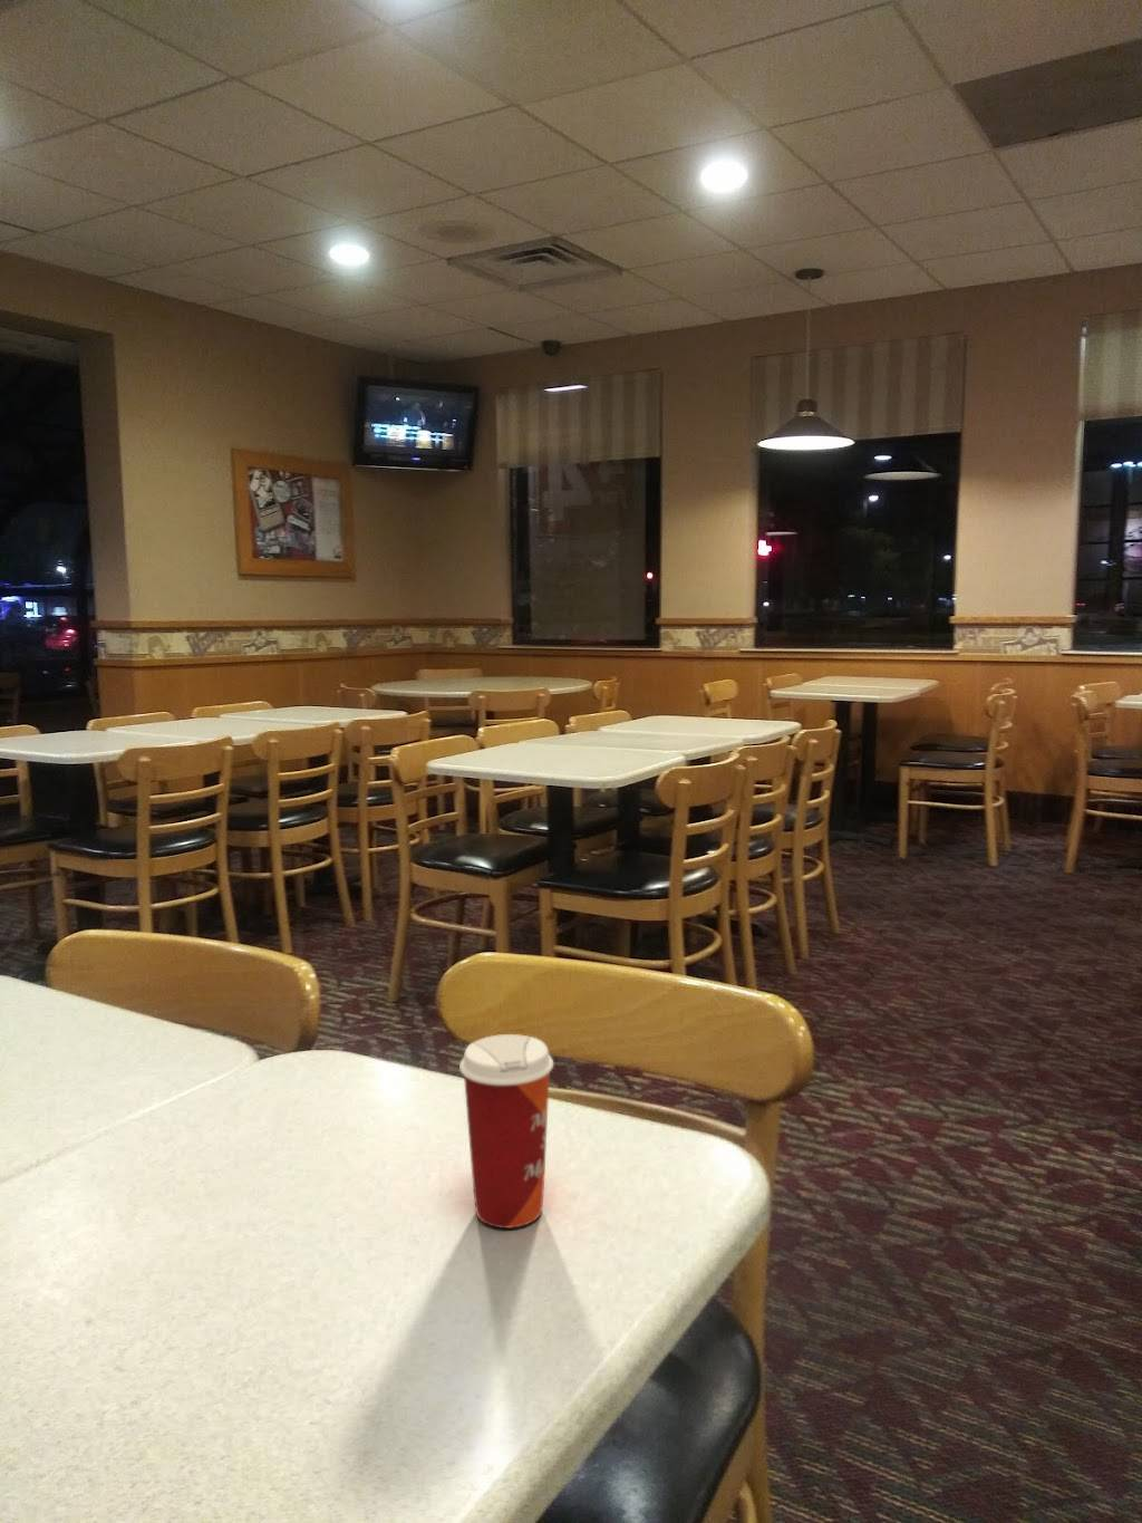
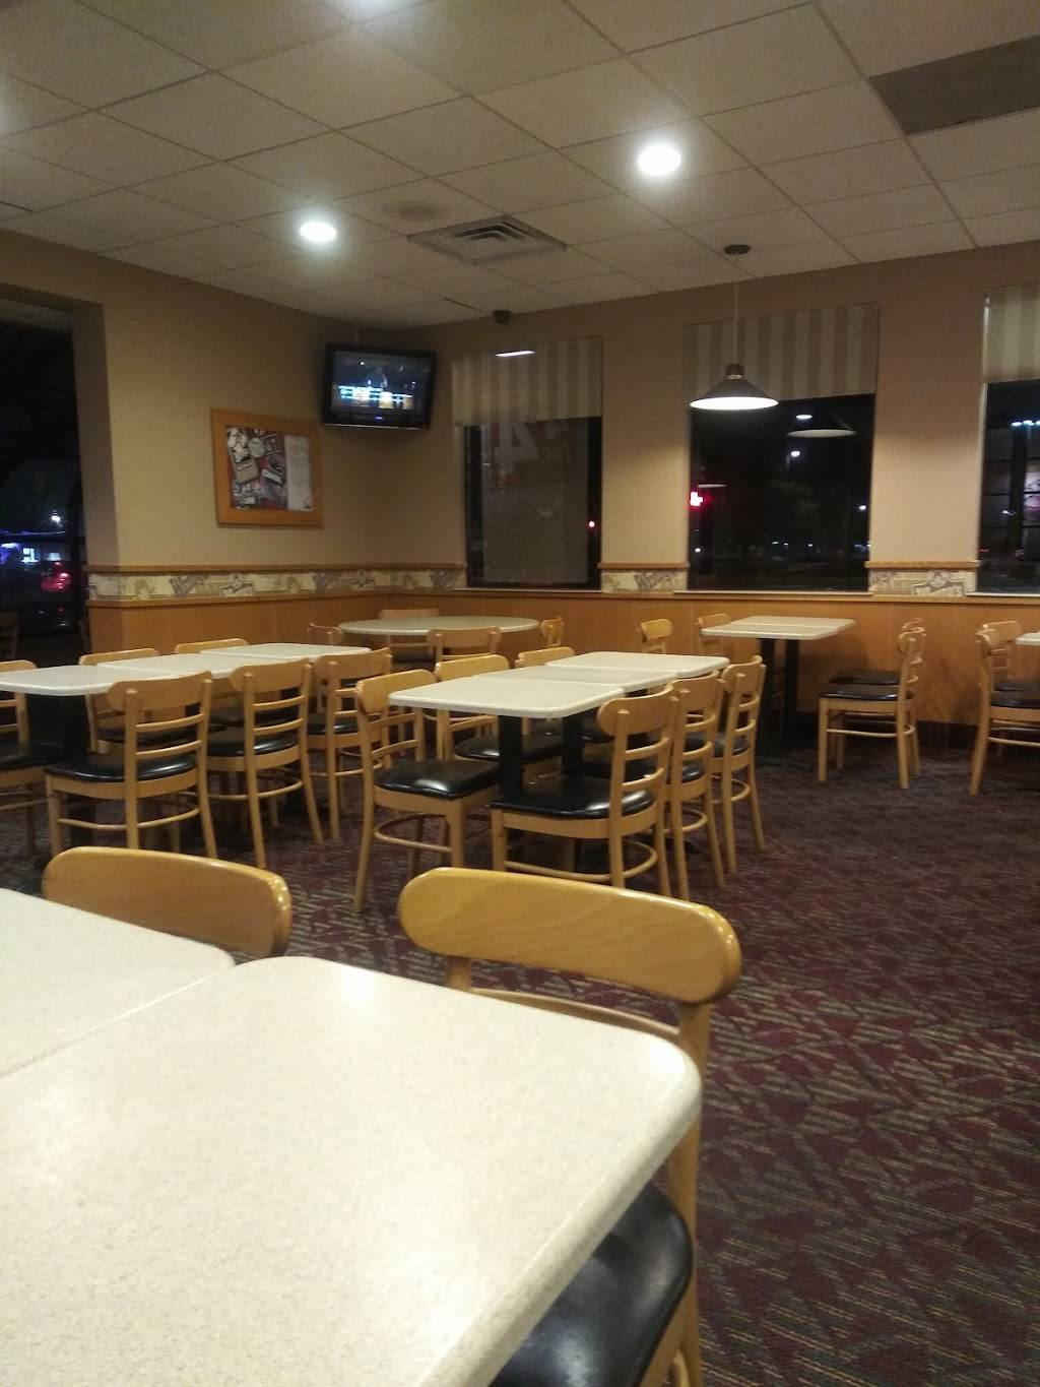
- paper cup (507, 1129)
